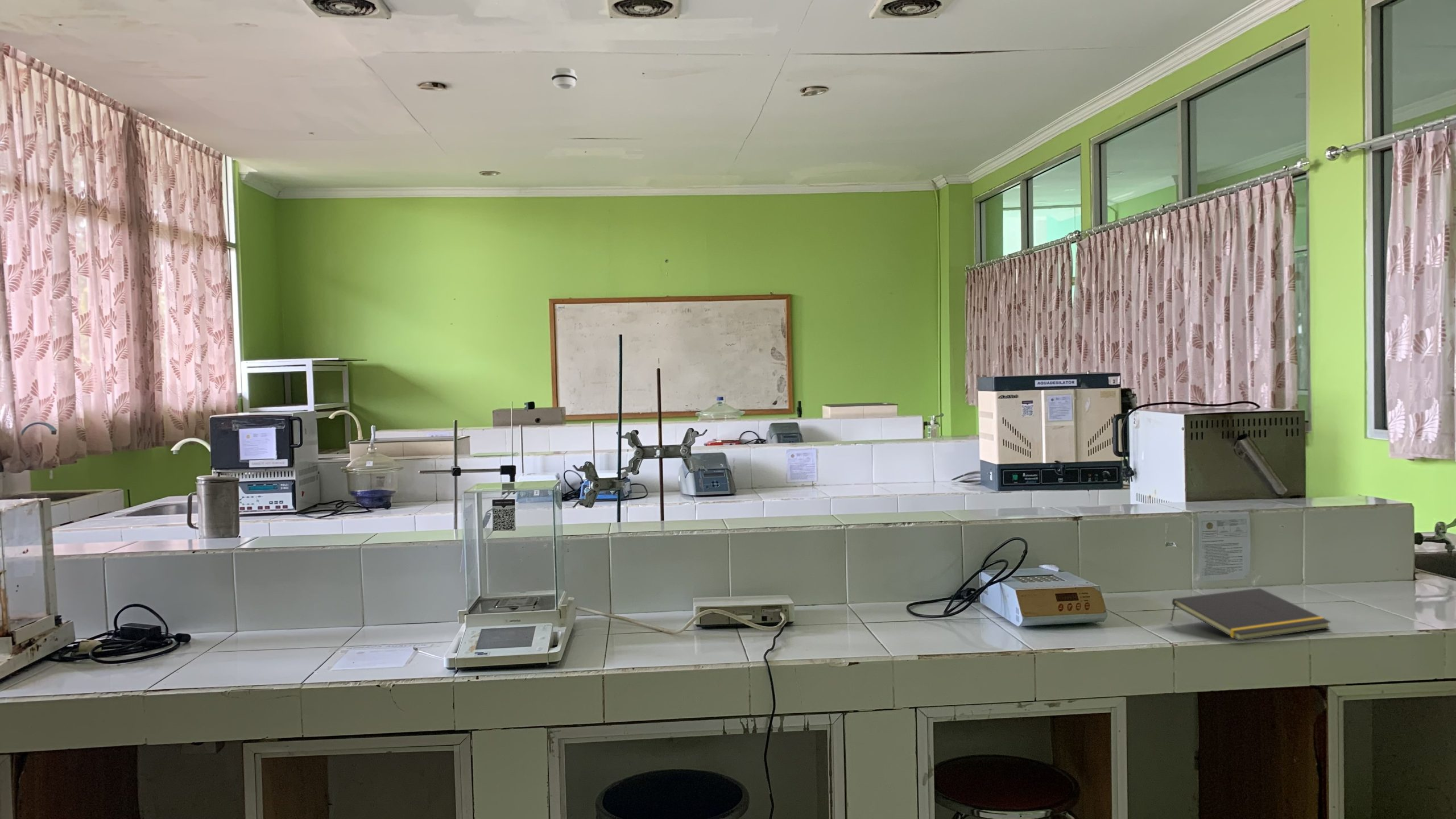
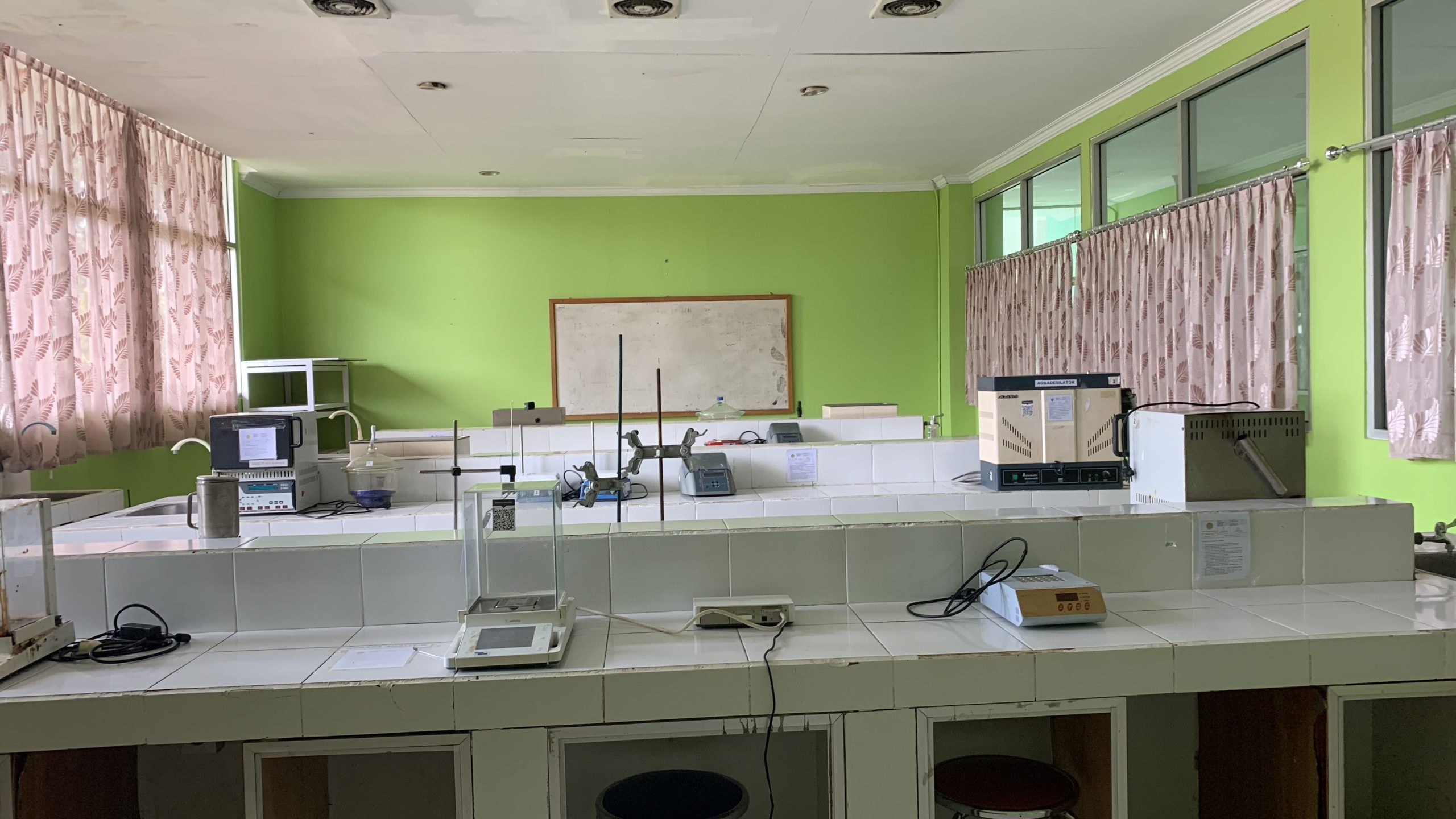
- notepad (1250, 613)
- smoke detector (564, 78)
